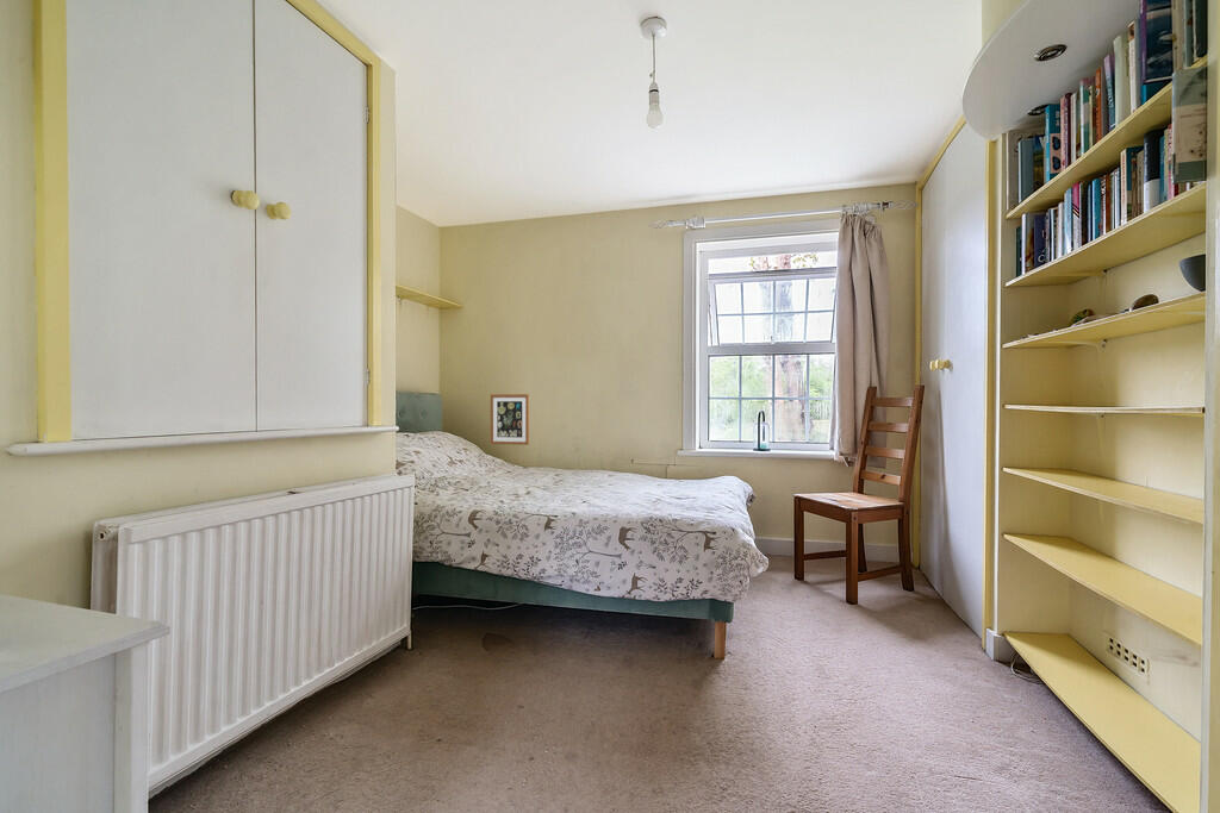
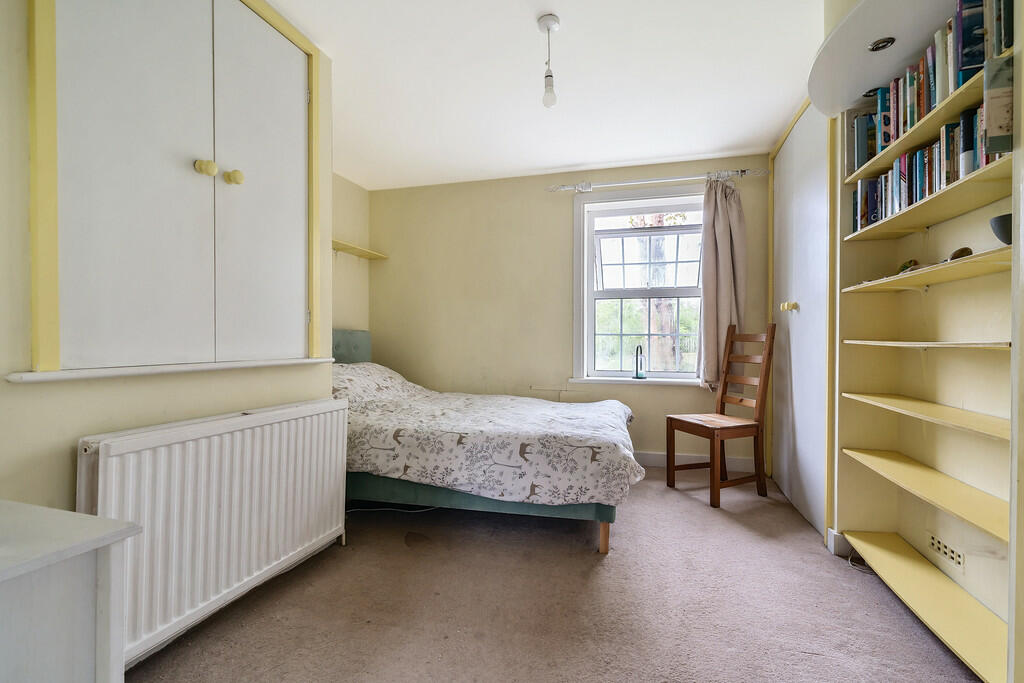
- wall art (509, 419)
